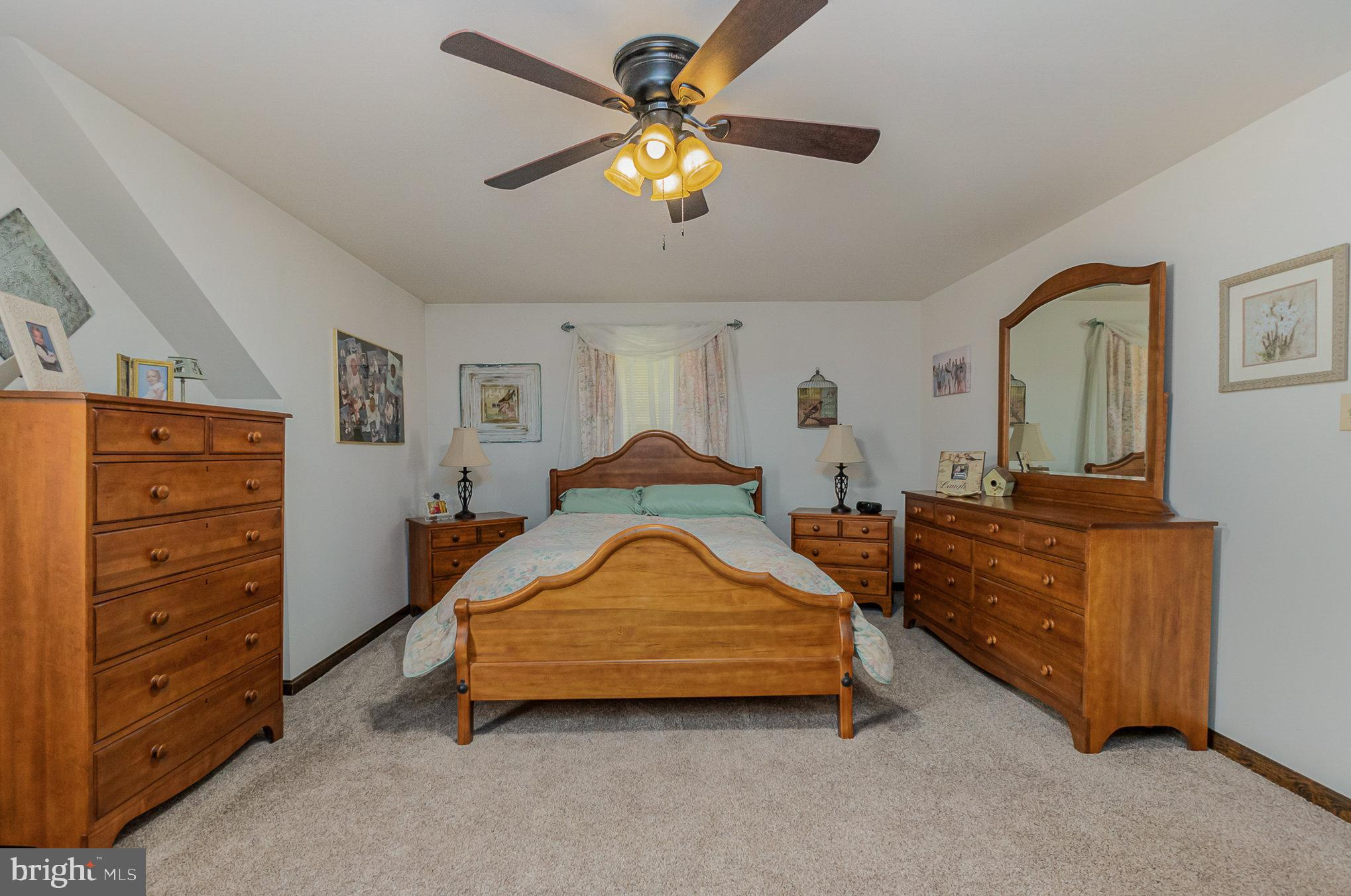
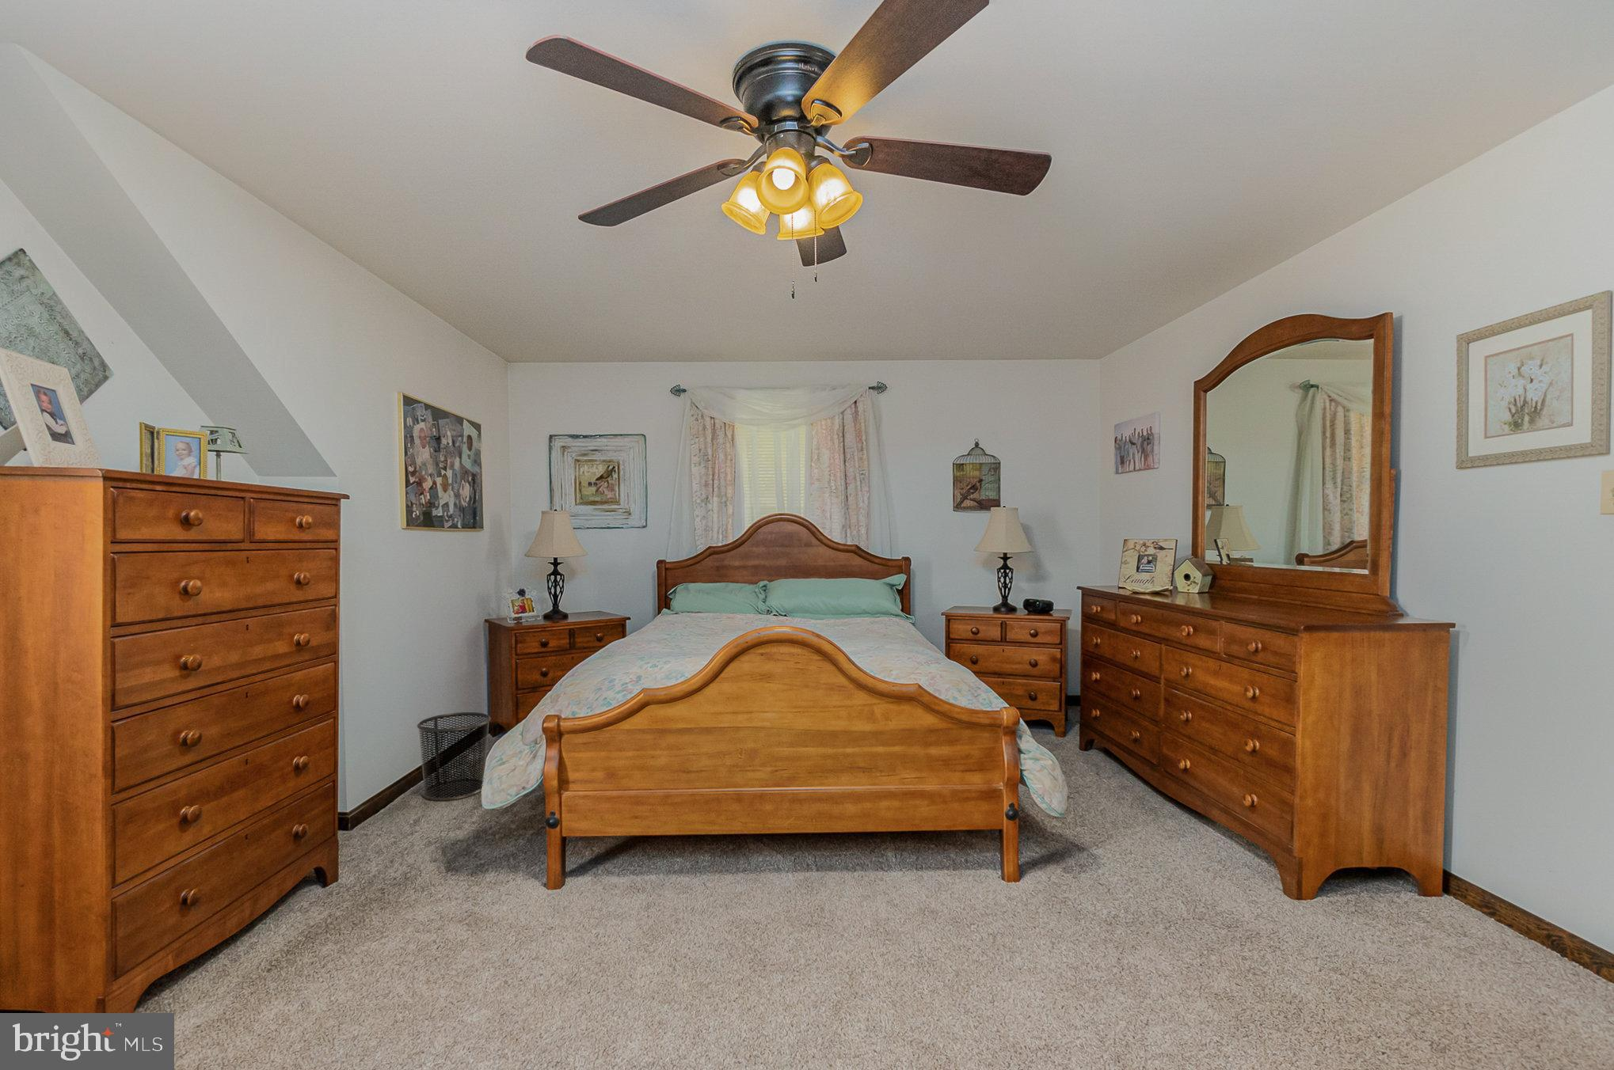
+ waste bin (455, 756)
